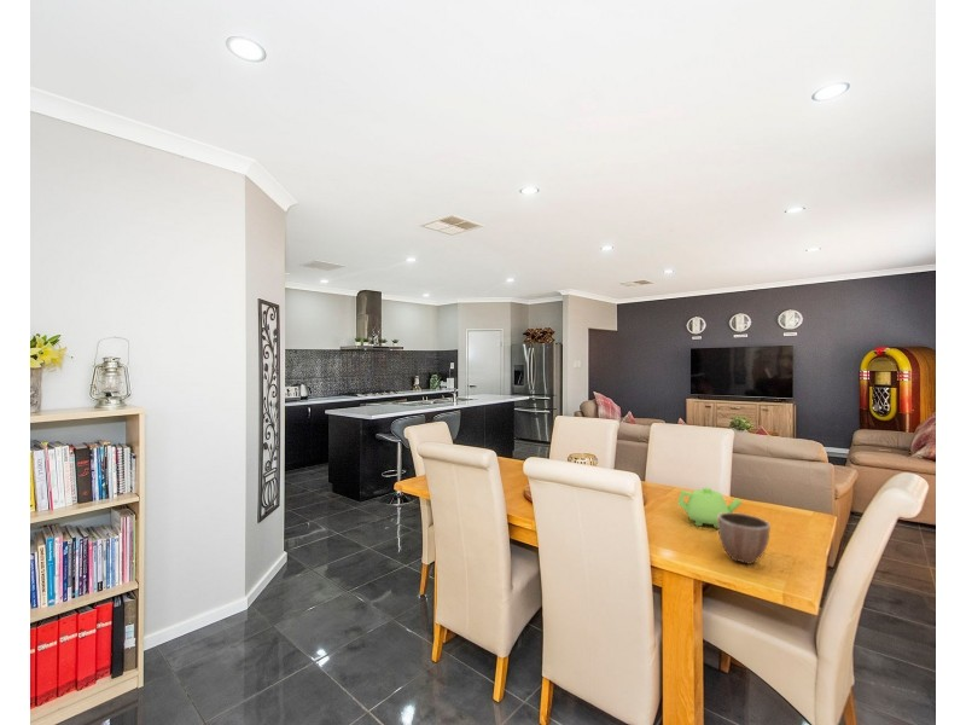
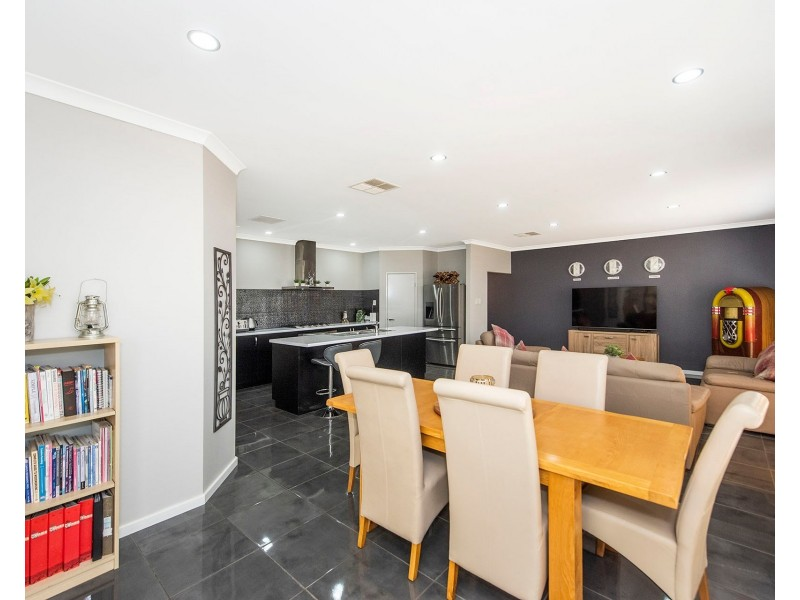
- teapot (709, 505)
- decorative bowl (743, 540)
